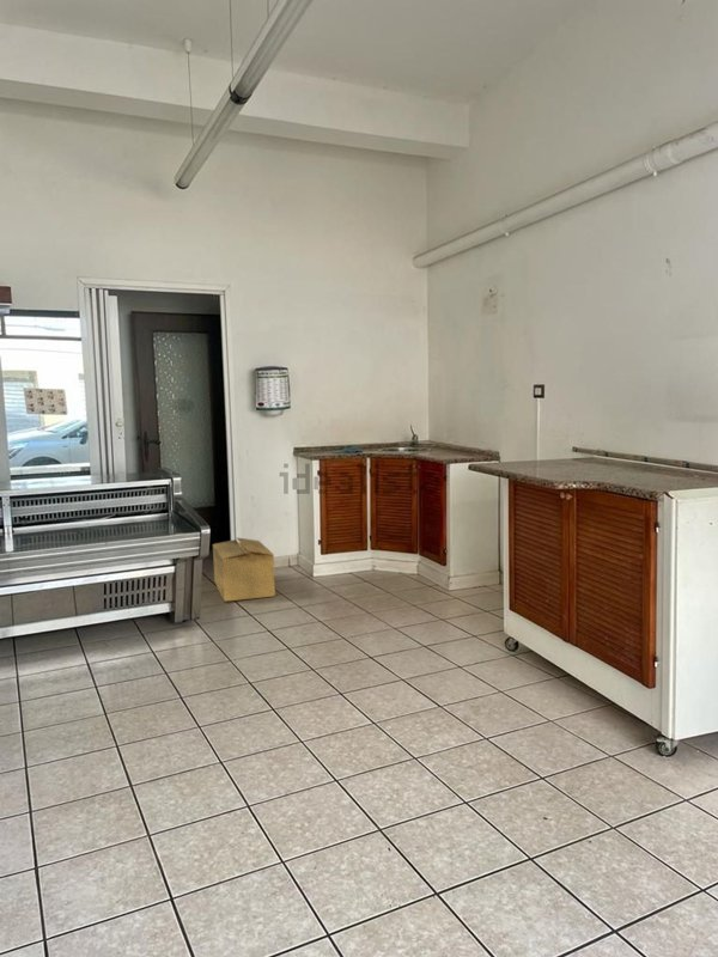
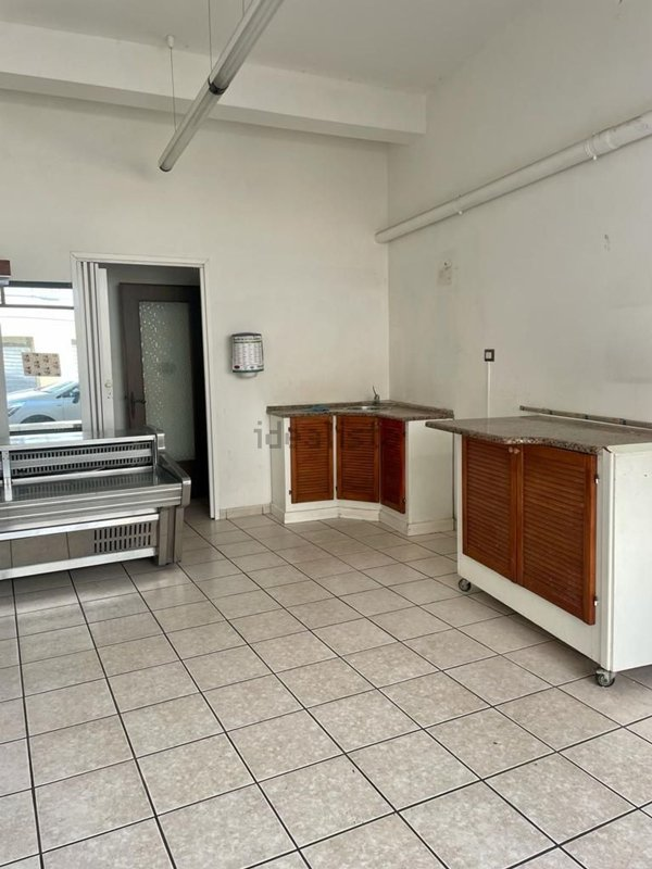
- cardboard box (242, 566)
